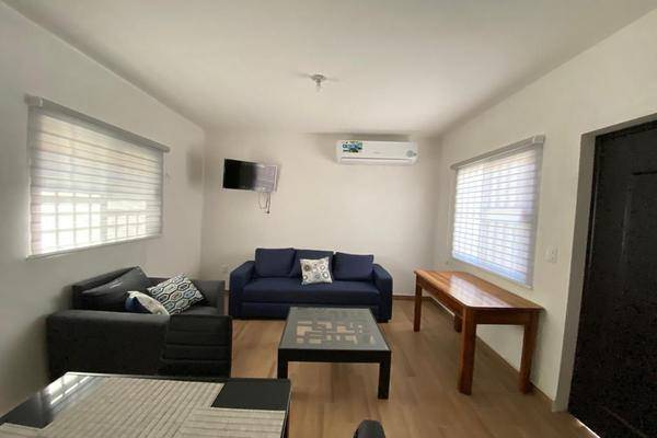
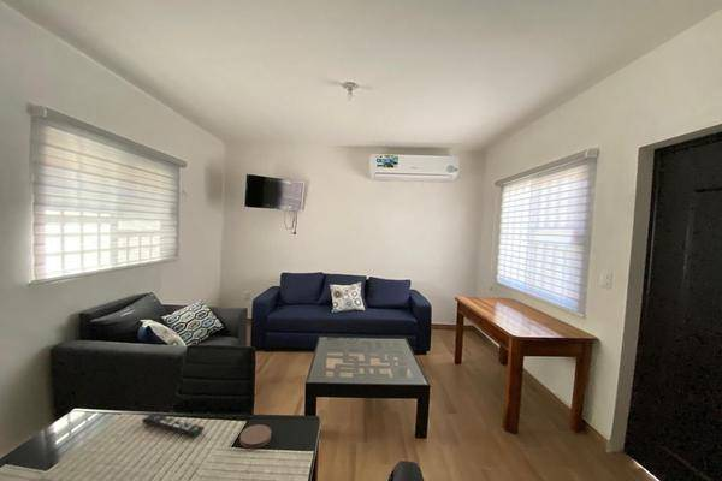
+ coaster (255, 435)
+ remote control (172, 424)
